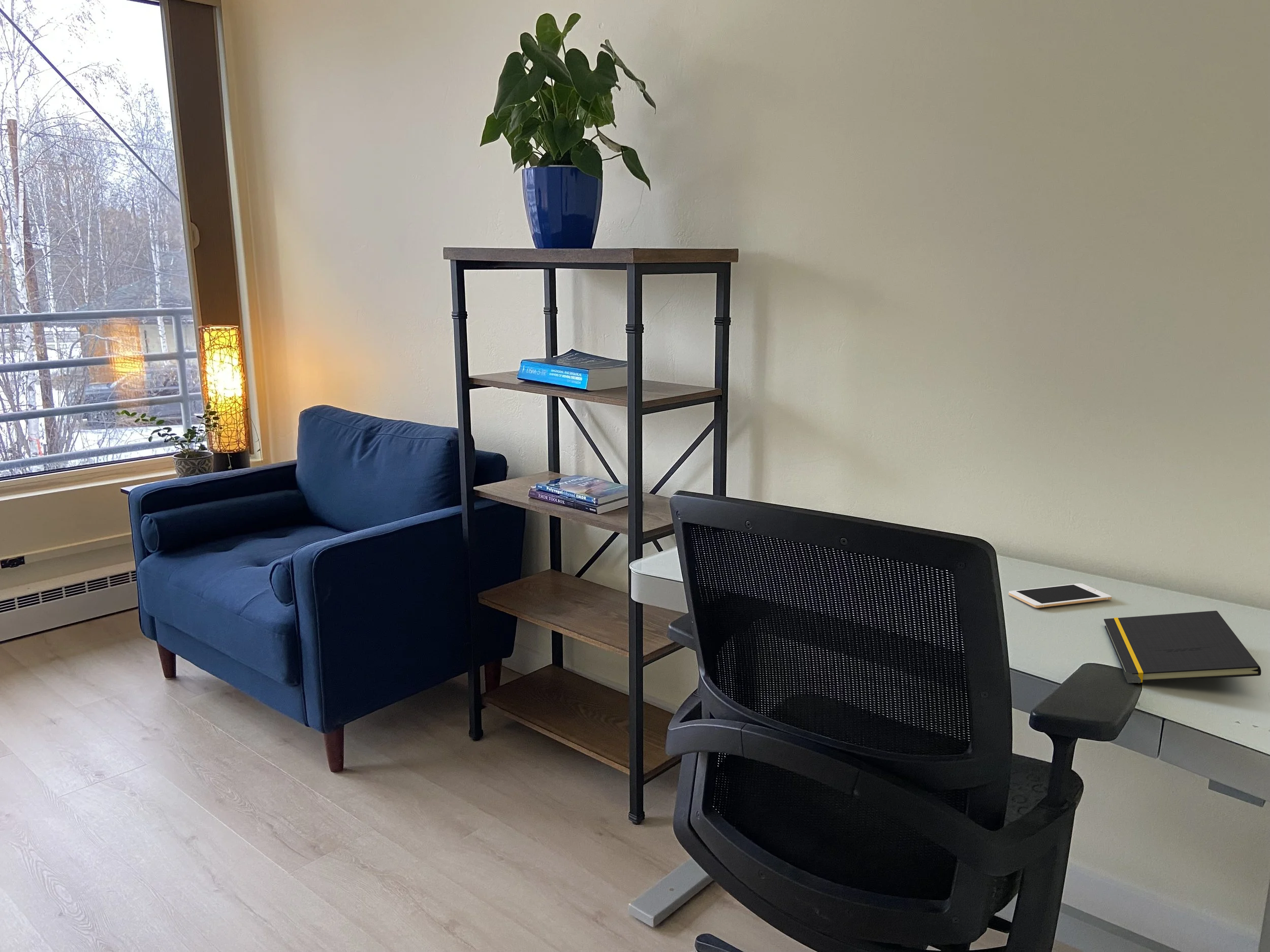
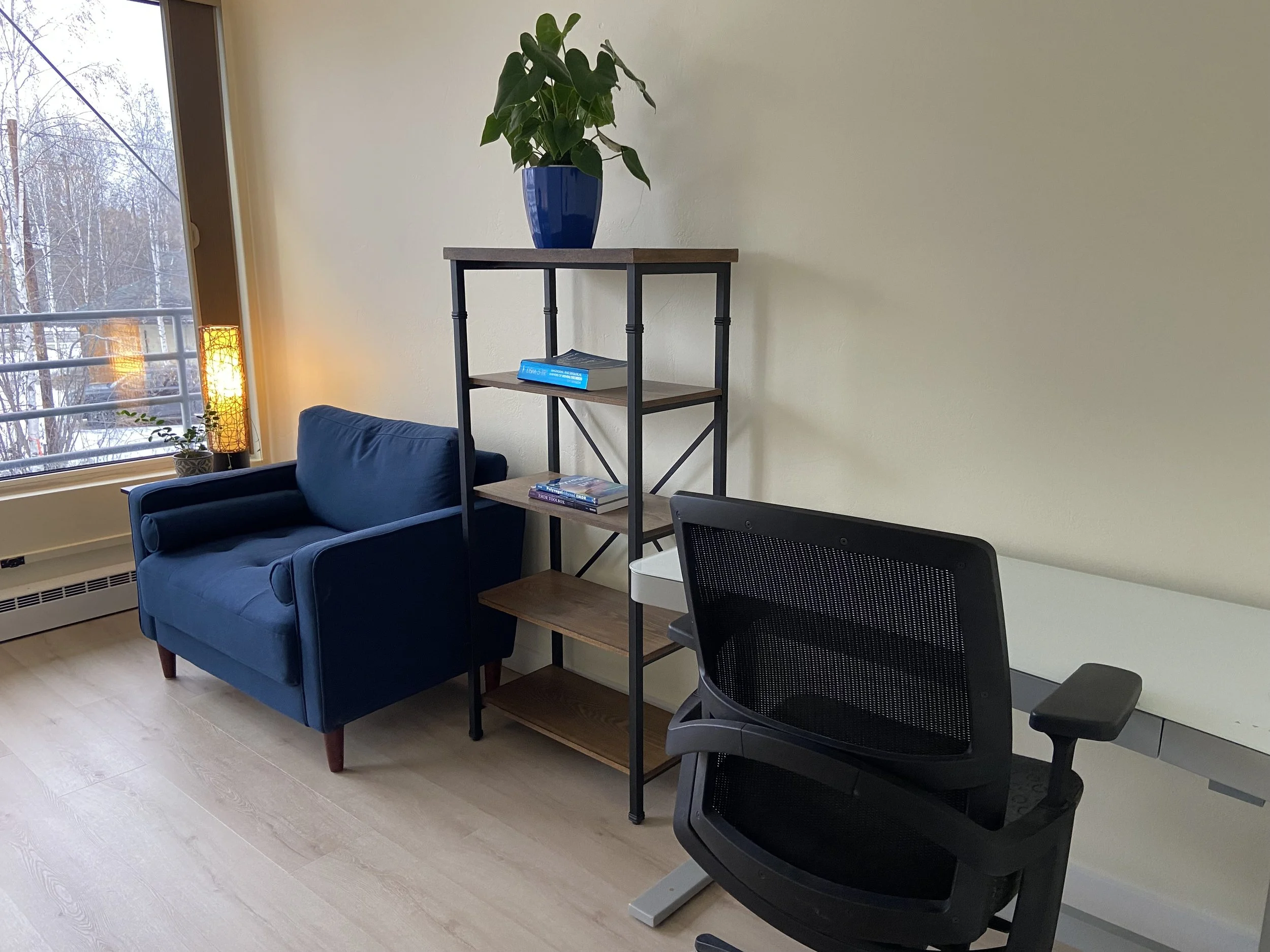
- notepad (1174, 644)
- cell phone (1059, 595)
